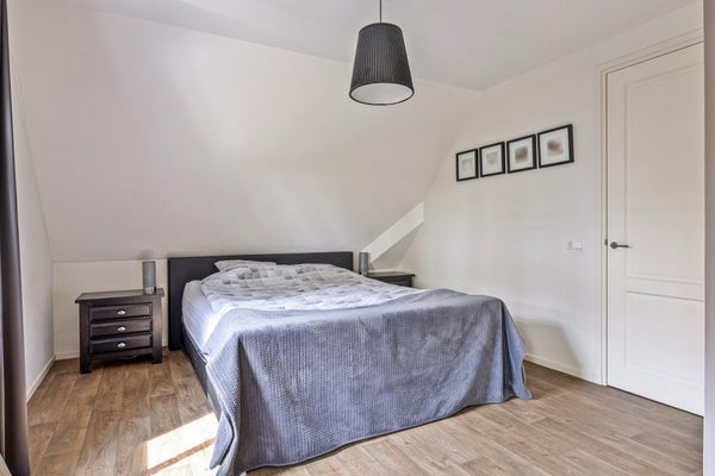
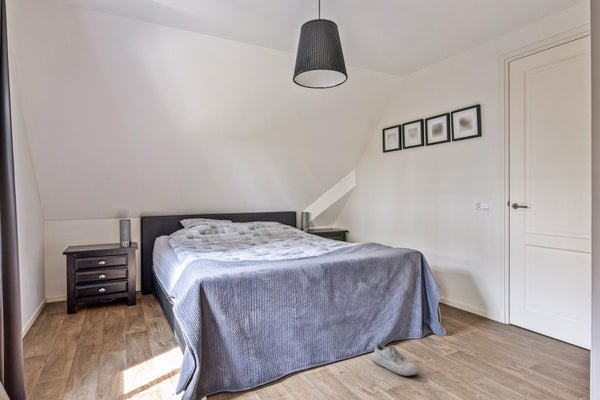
+ shoe (395, 357)
